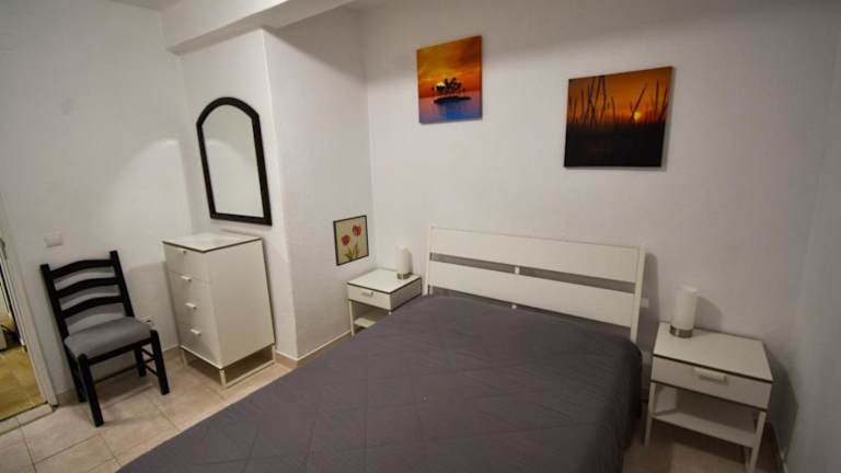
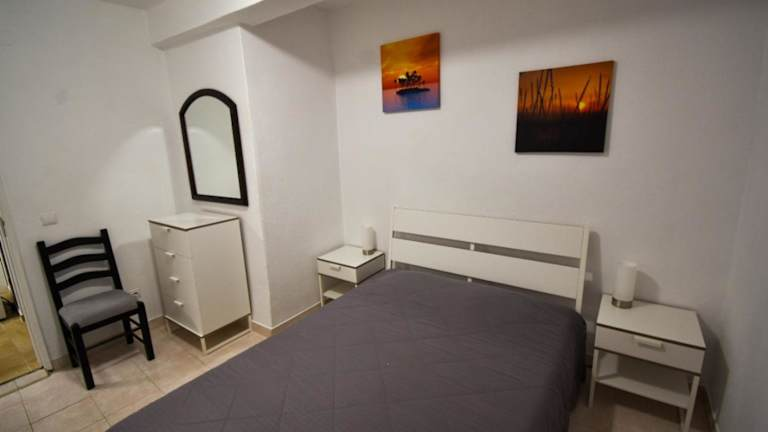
- wall art (350, 239)
